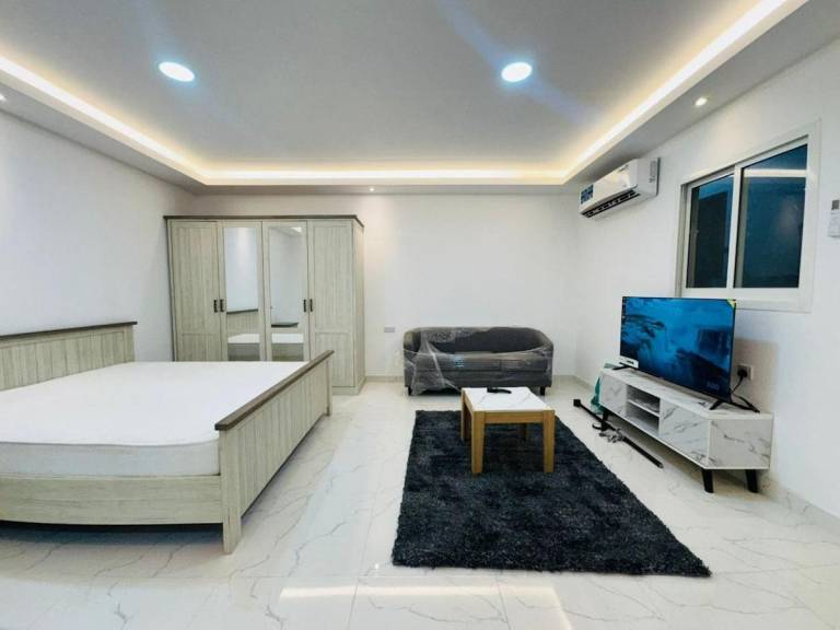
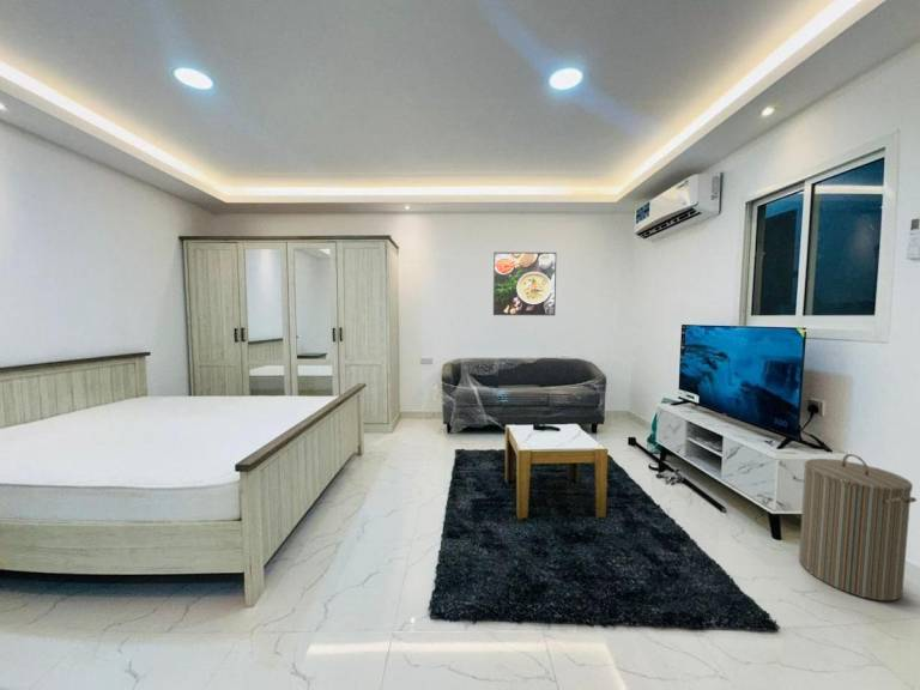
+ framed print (523, 284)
+ laundry hamper (852, 515)
